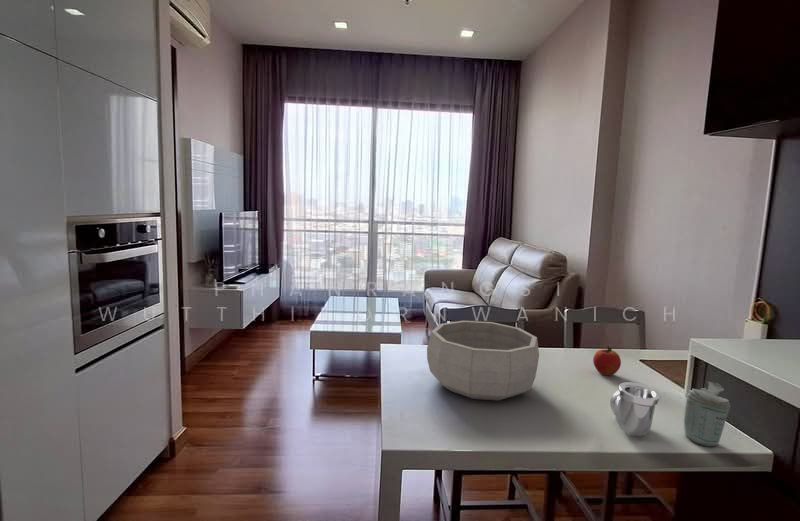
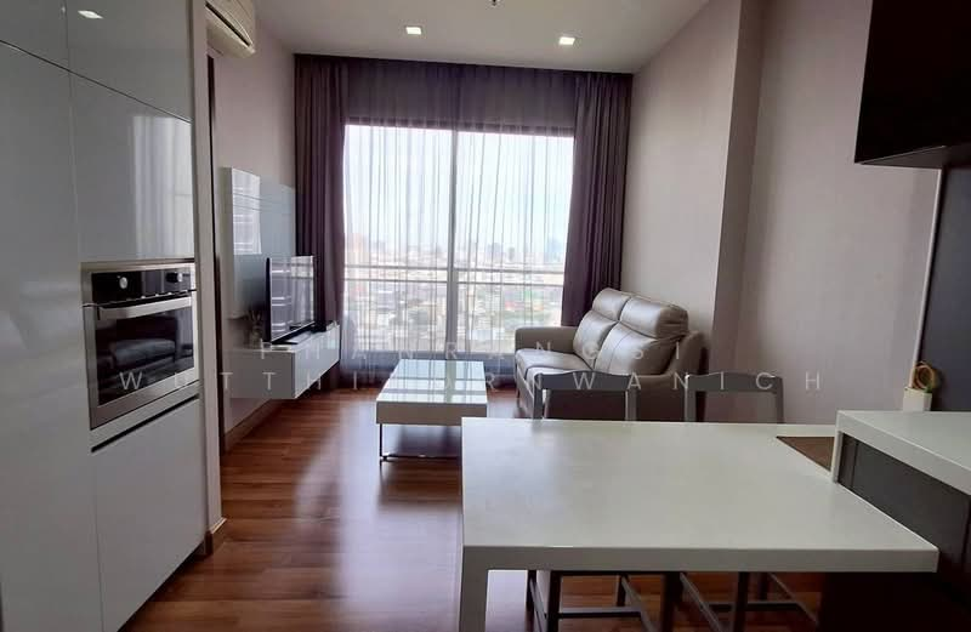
- pipe fitting (634, 408)
- crushed soda can (706, 412)
- apple (607, 359)
- decorative bowl (482, 359)
